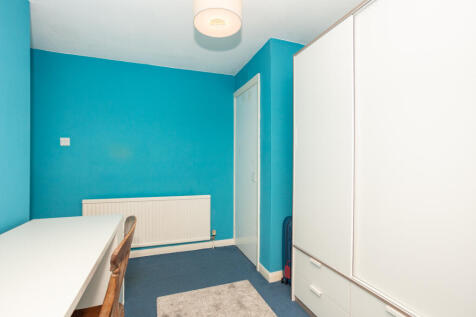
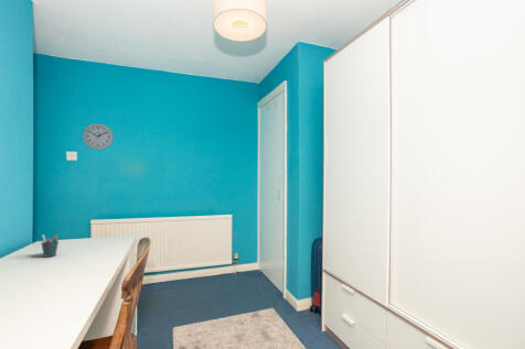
+ wall clock (97, 137)
+ pen holder (50, 244)
